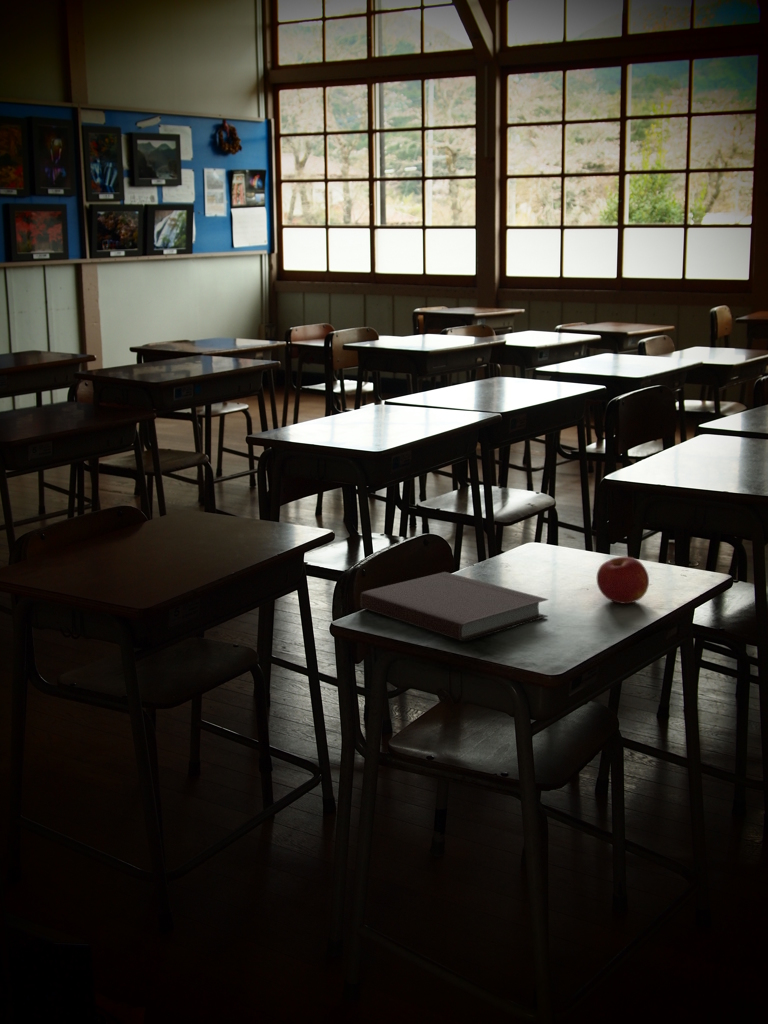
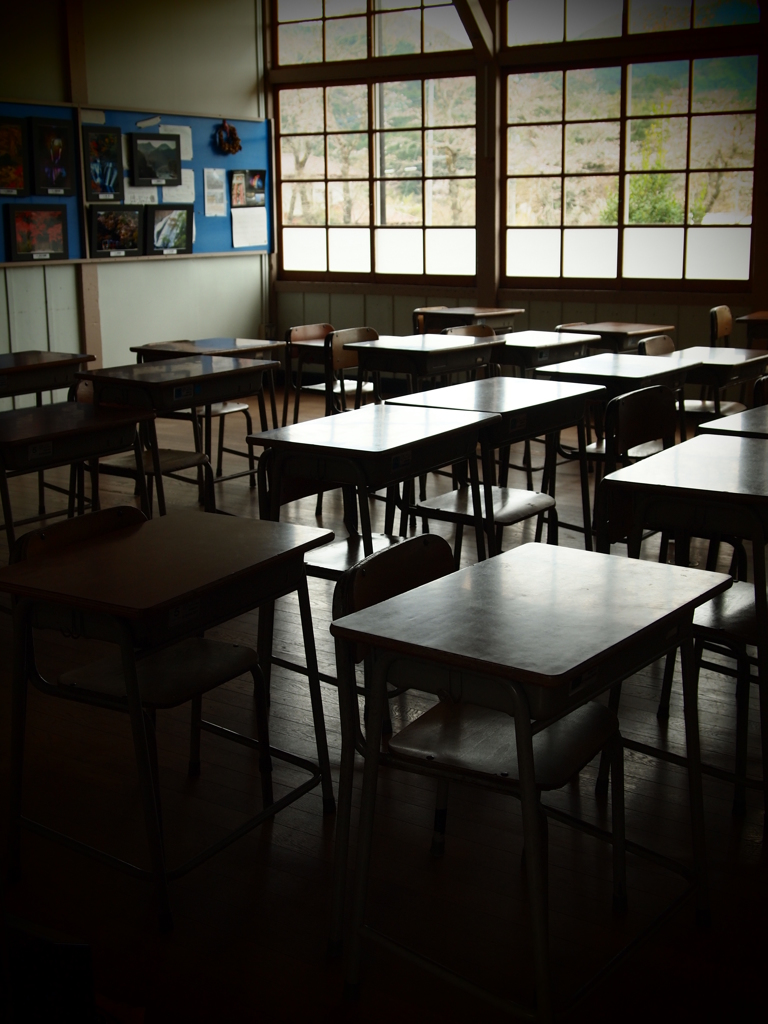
- apple (622, 578)
- notebook (452, 604)
